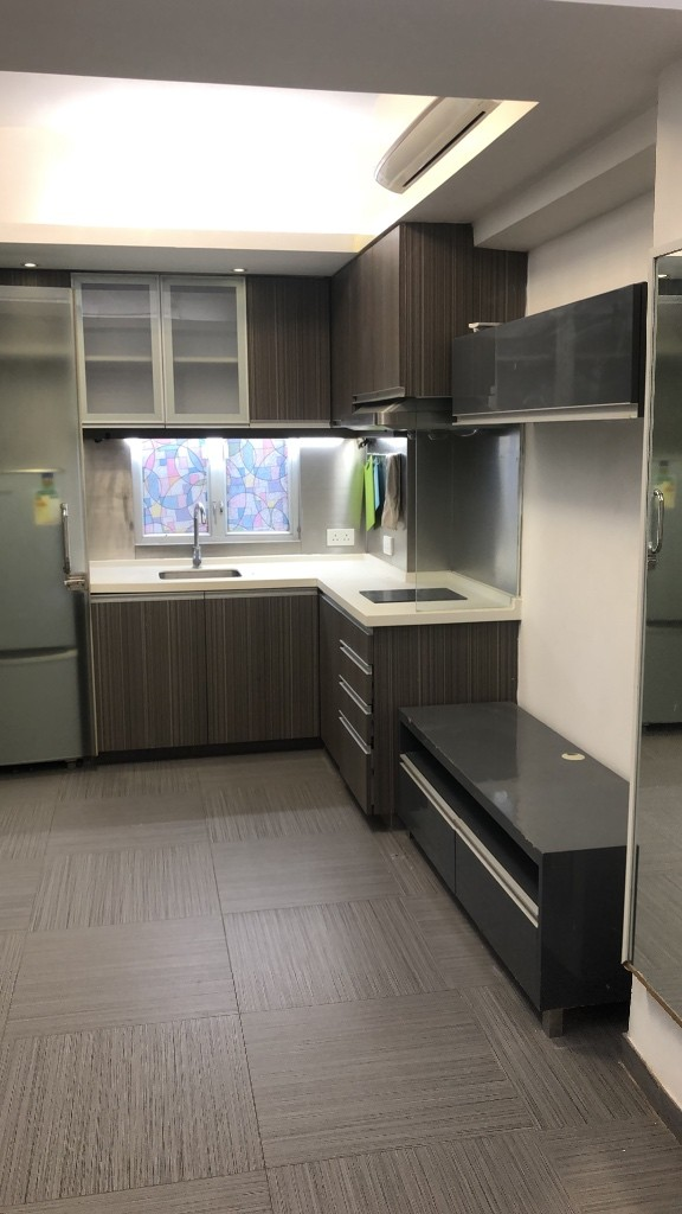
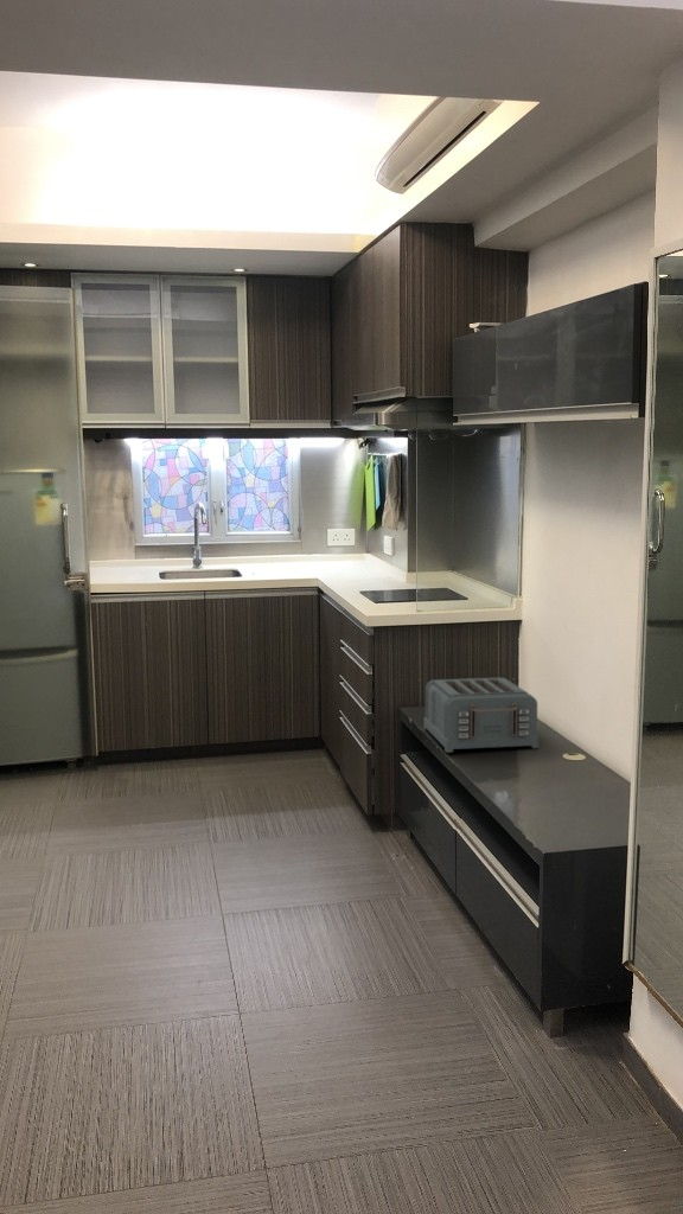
+ toaster (480, 713)
